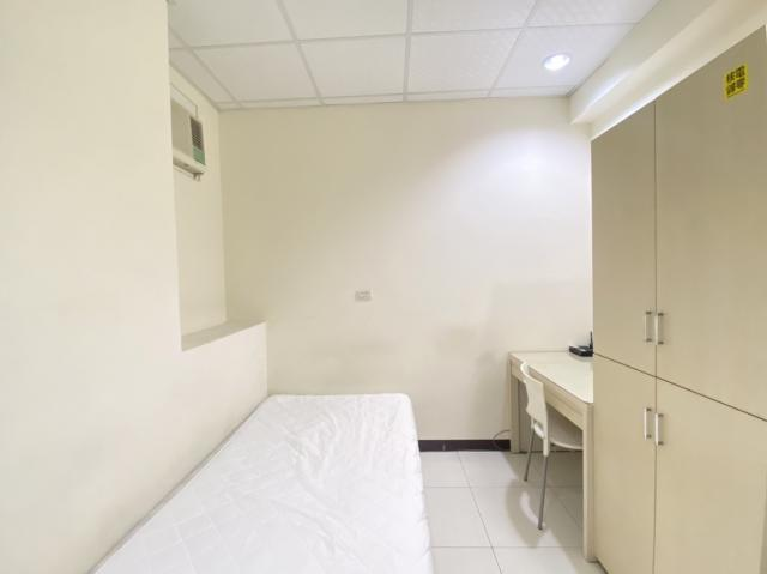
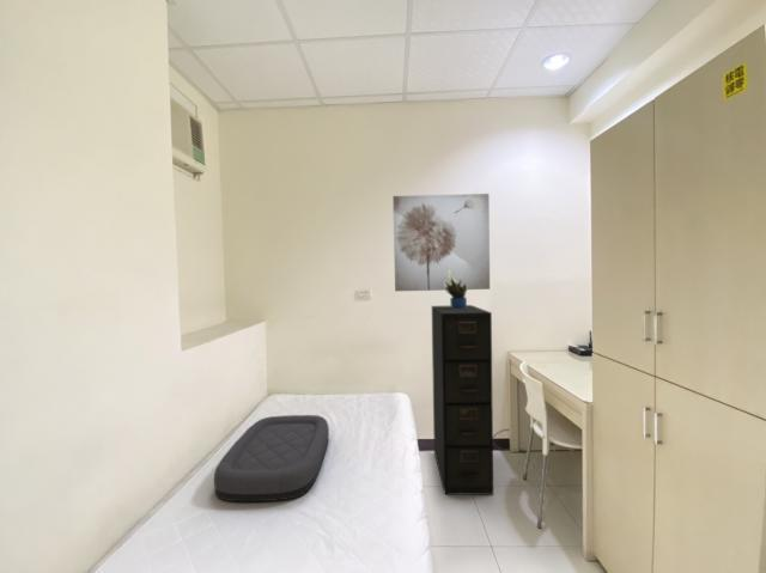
+ potted plant (454, 287)
+ filing cabinet (460, 391)
+ cushion (279, 450)
+ wall art (440, 243)
